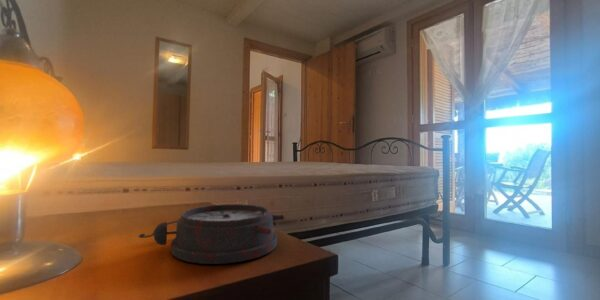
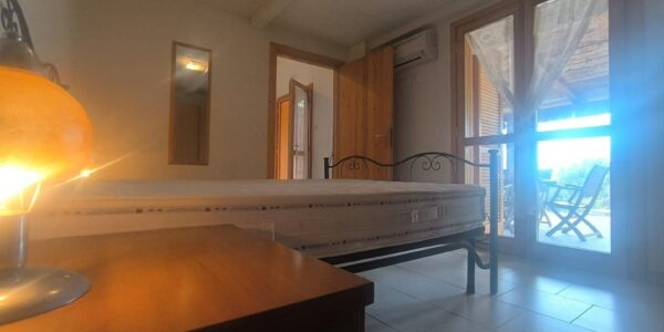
- alarm clock (218, 227)
